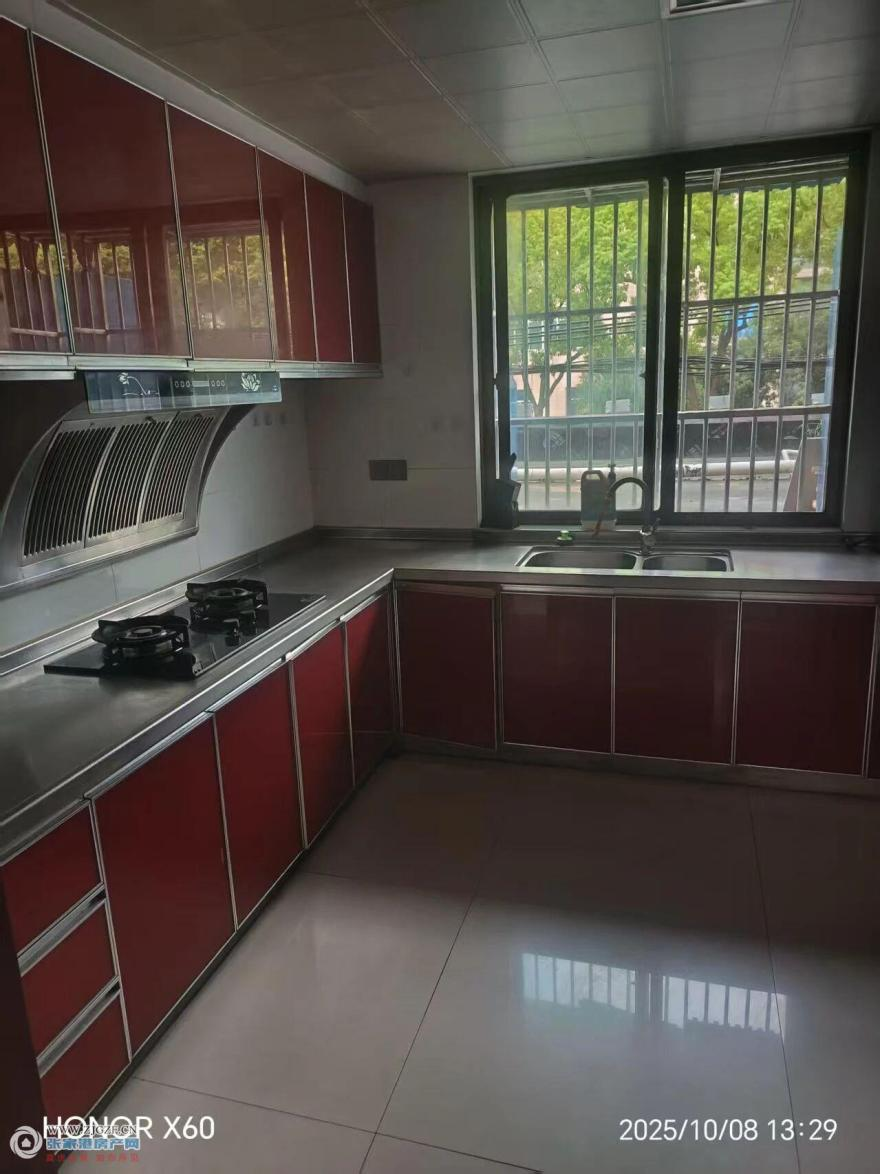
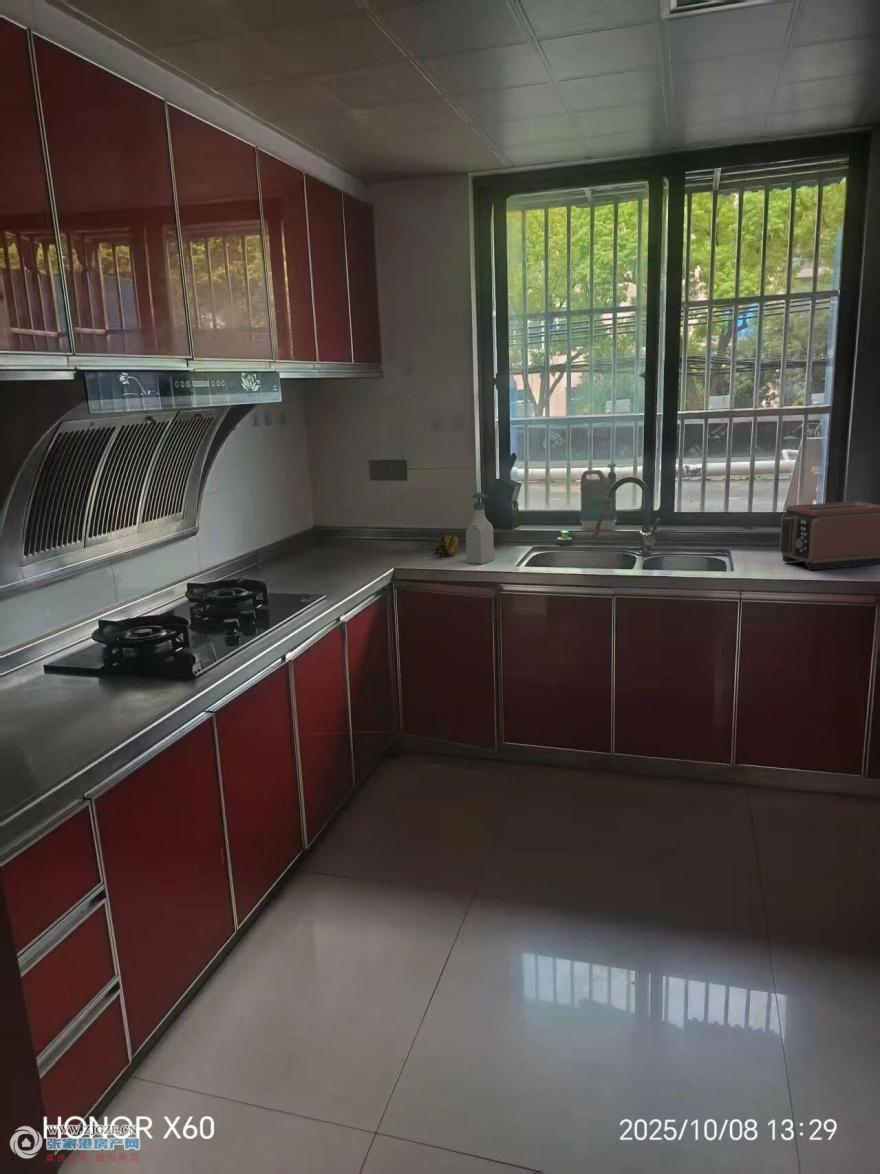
+ banana (447, 545)
+ soap bottle (481, 527)
+ toaster (829, 535)
